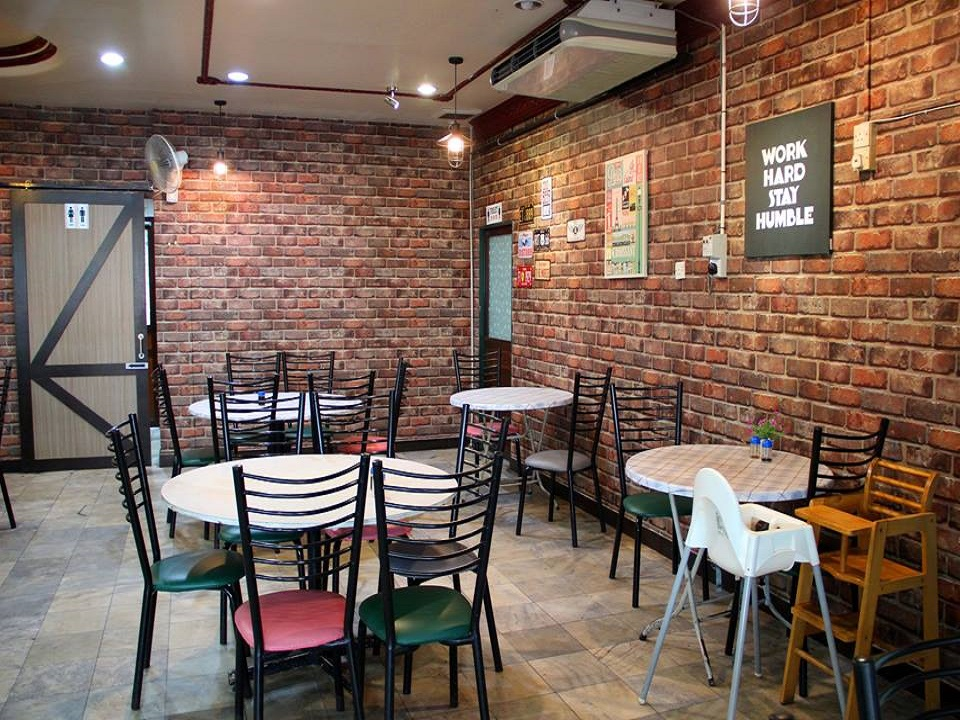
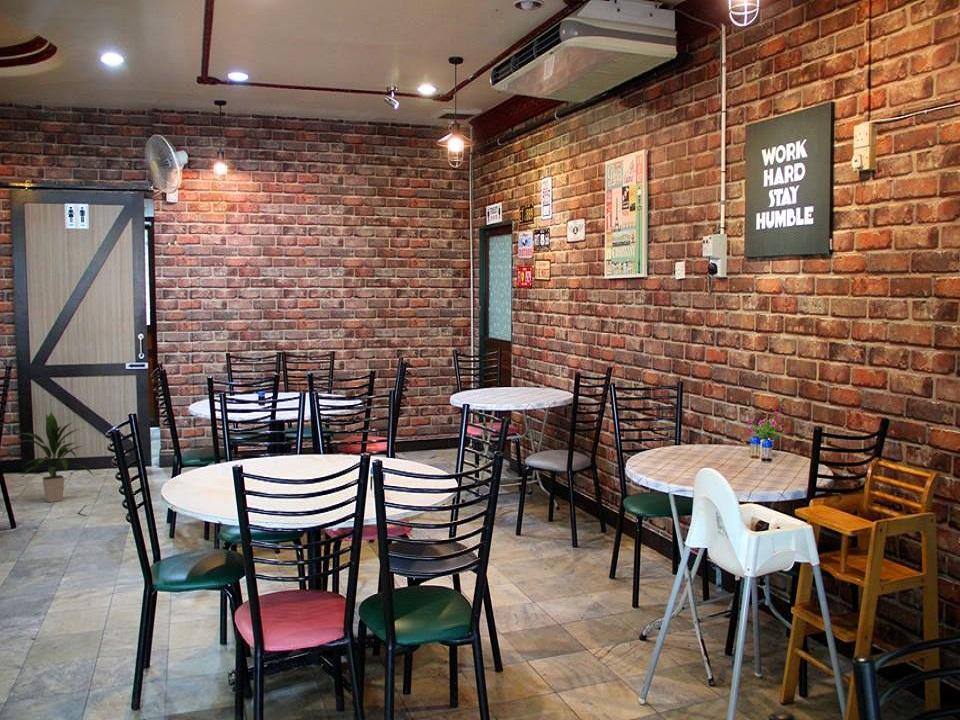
+ indoor plant (55, 456)
